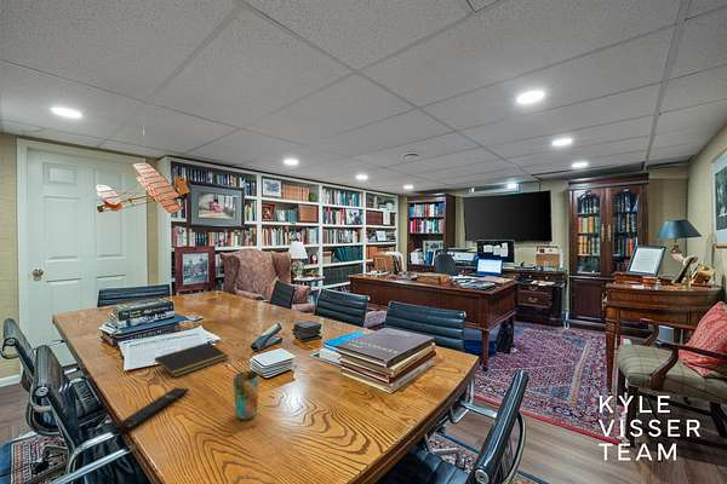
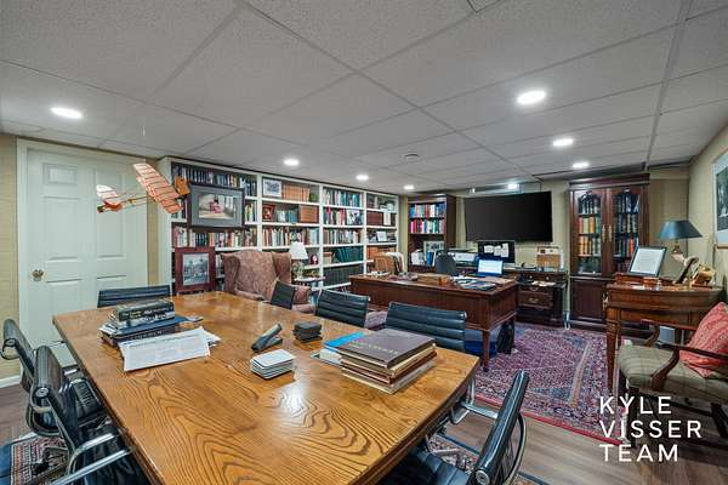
- remote control (154, 408)
- cup (246, 394)
- notepad (193, 357)
